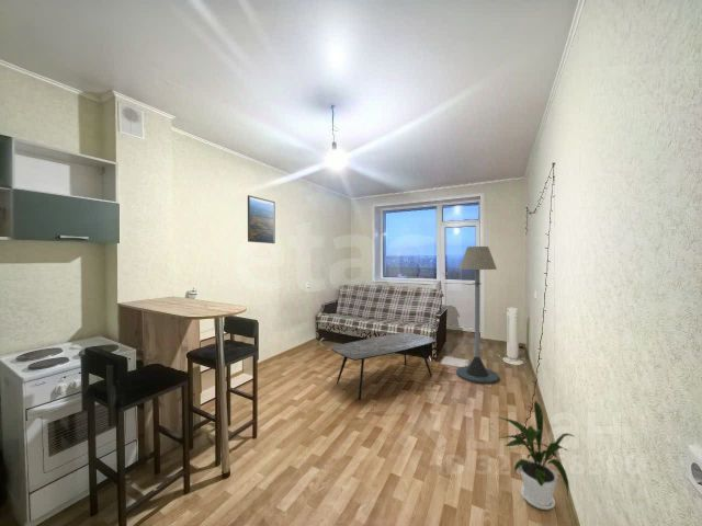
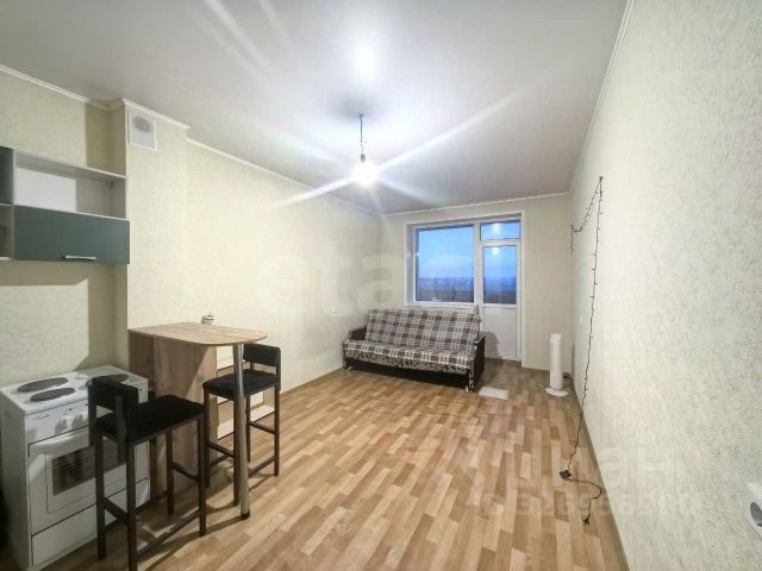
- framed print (261, 220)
- house plant (535, 454)
- floor lamp (477, 311)
- coffee table (385, 354)
